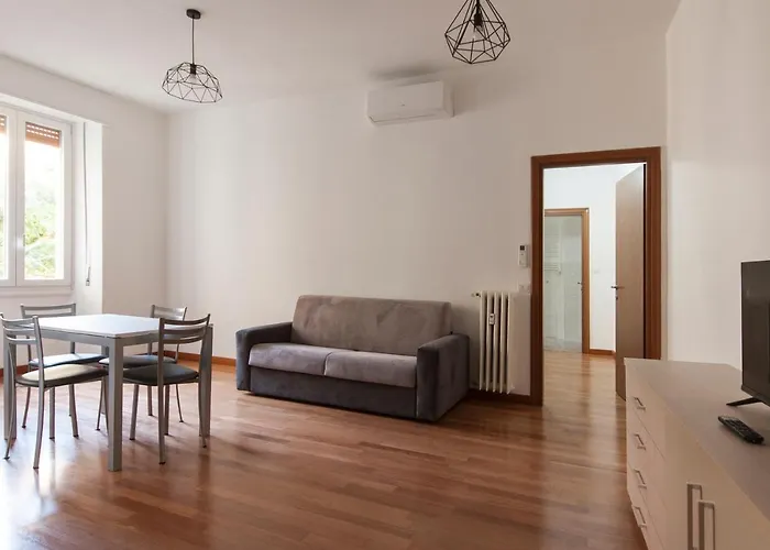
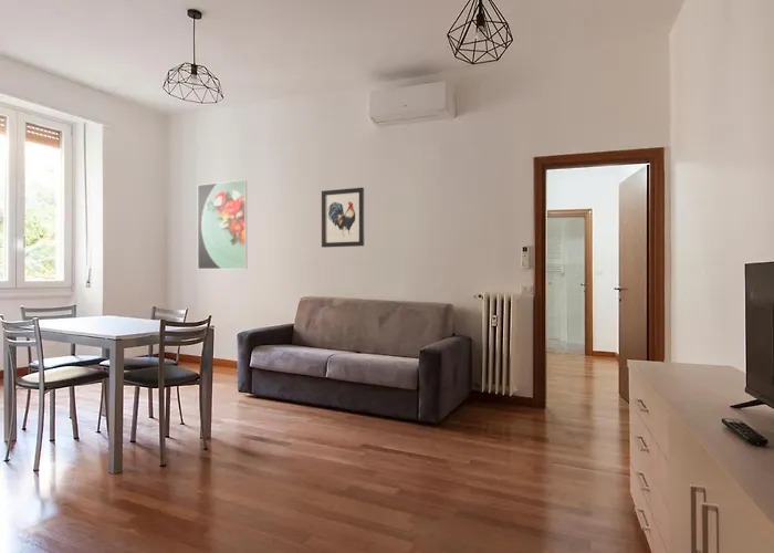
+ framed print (221, 226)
+ wall art (342, 218)
